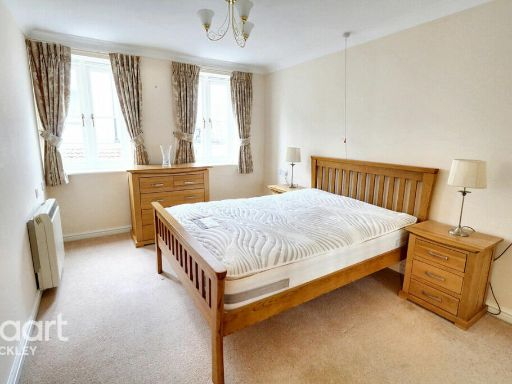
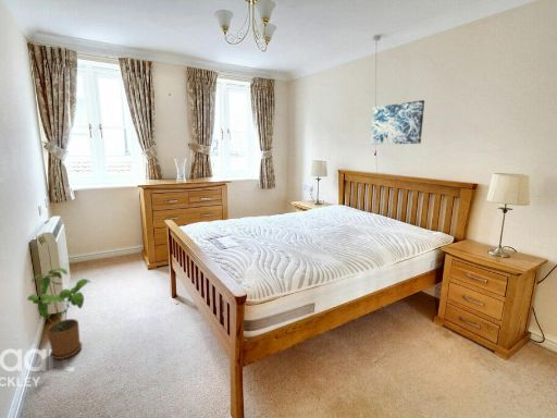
+ wall art (395, 124)
+ house plant (64, 311)
